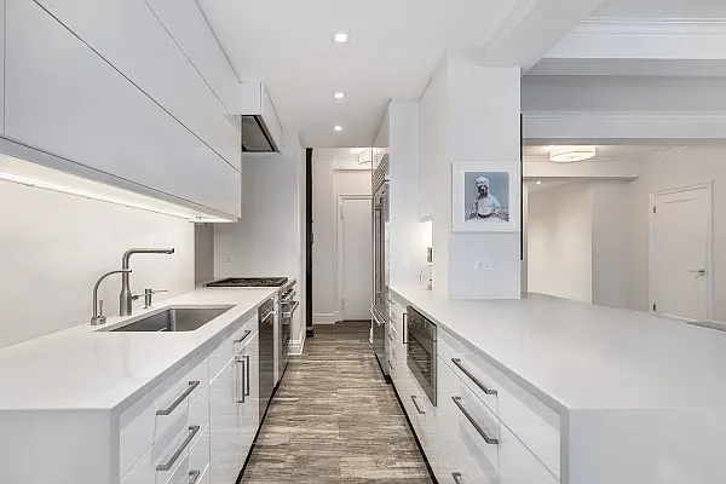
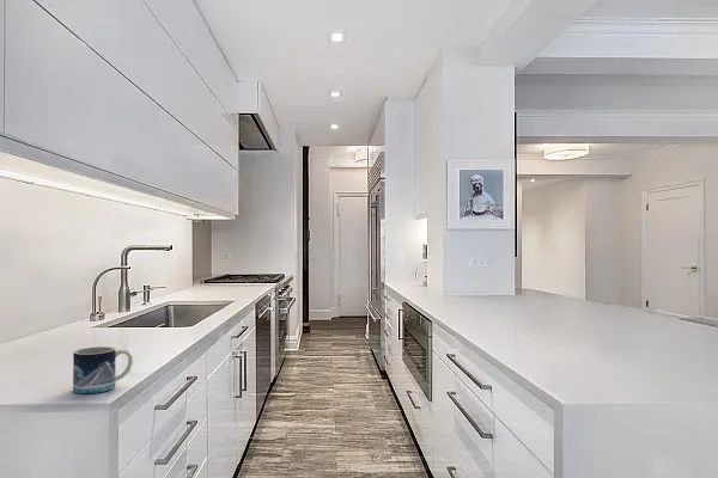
+ mug (103, 368)
